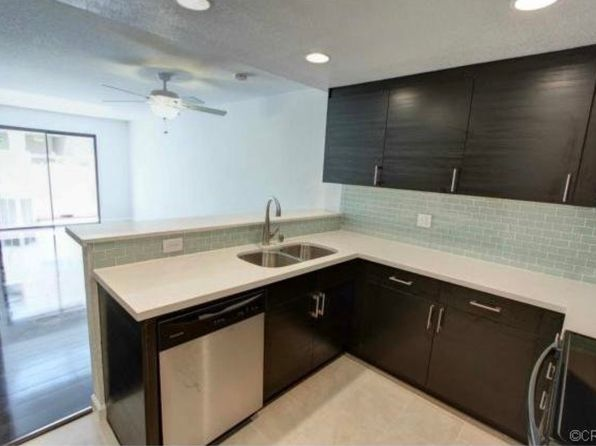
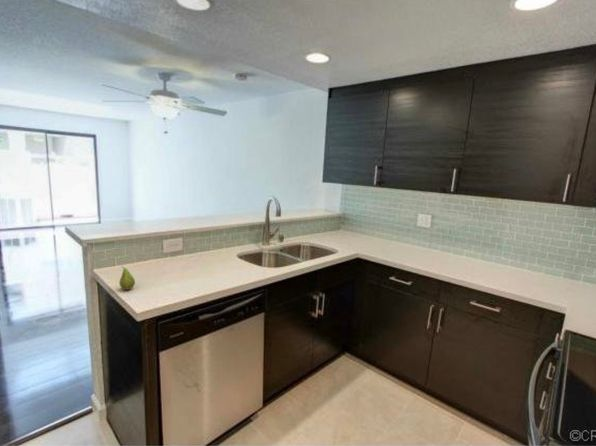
+ fruit (127, 277)
